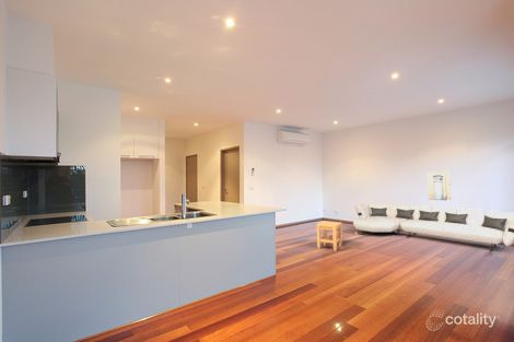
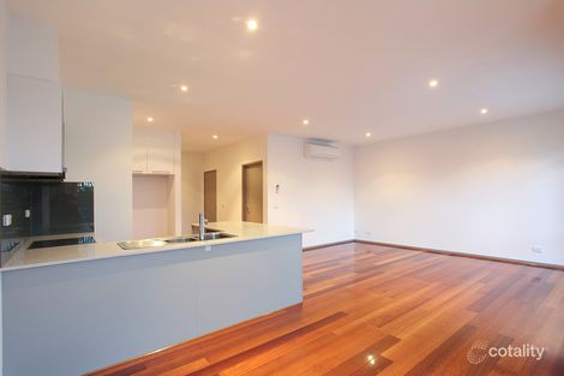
- wall art (439, 186)
- stool (329, 236)
- sofa (422, 223)
